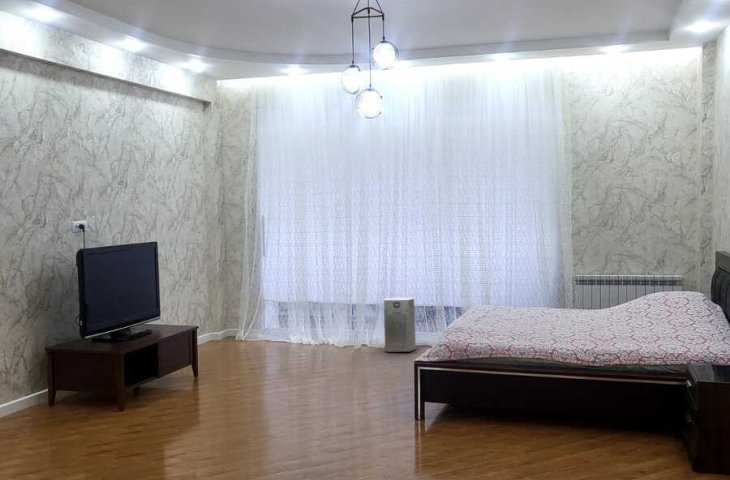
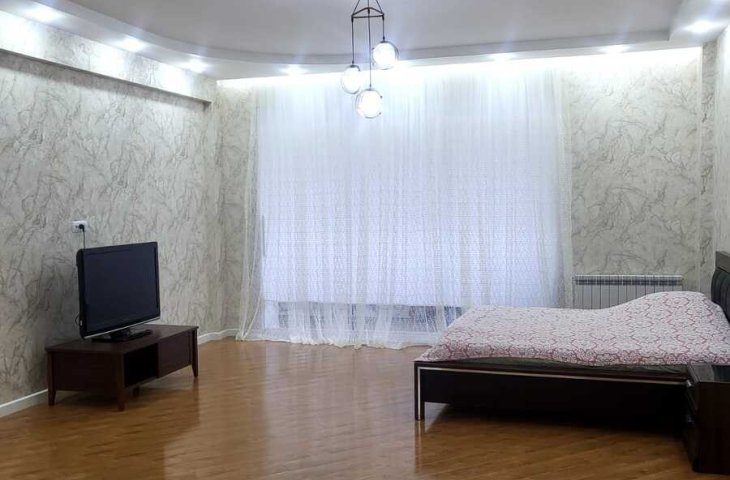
- fan (399, 323)
